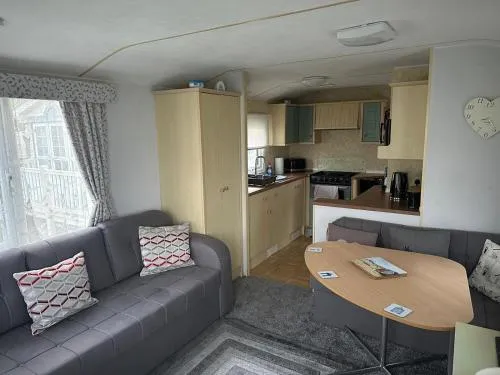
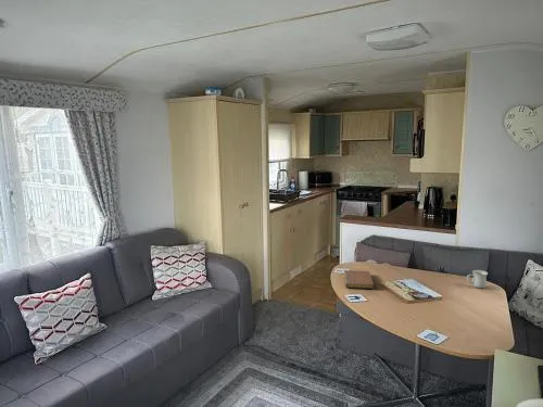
+ mug (476, 279)
+ notebook (357, 279)
